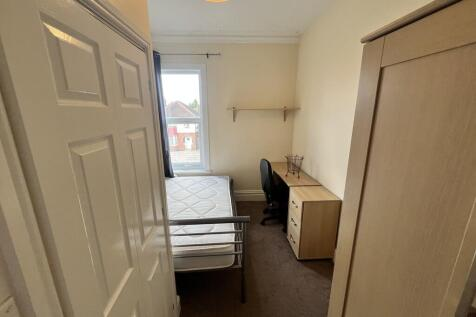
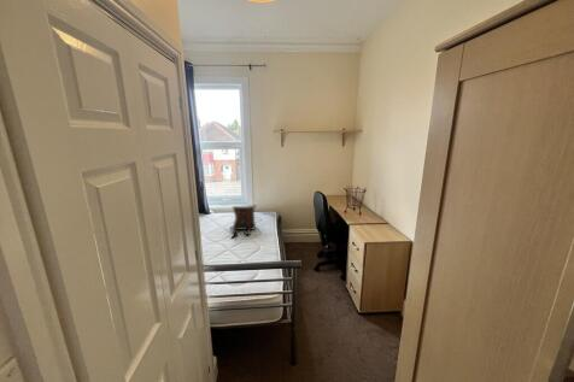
+ backpack (242, 219)
